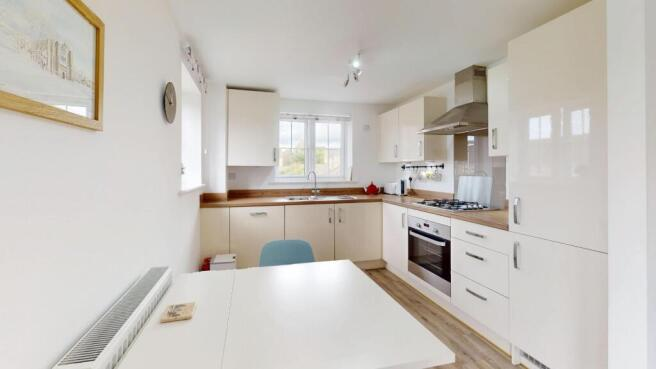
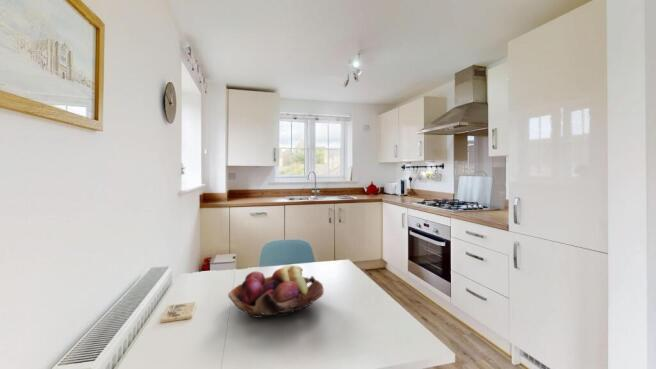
+ fruit basket (279, 287)
